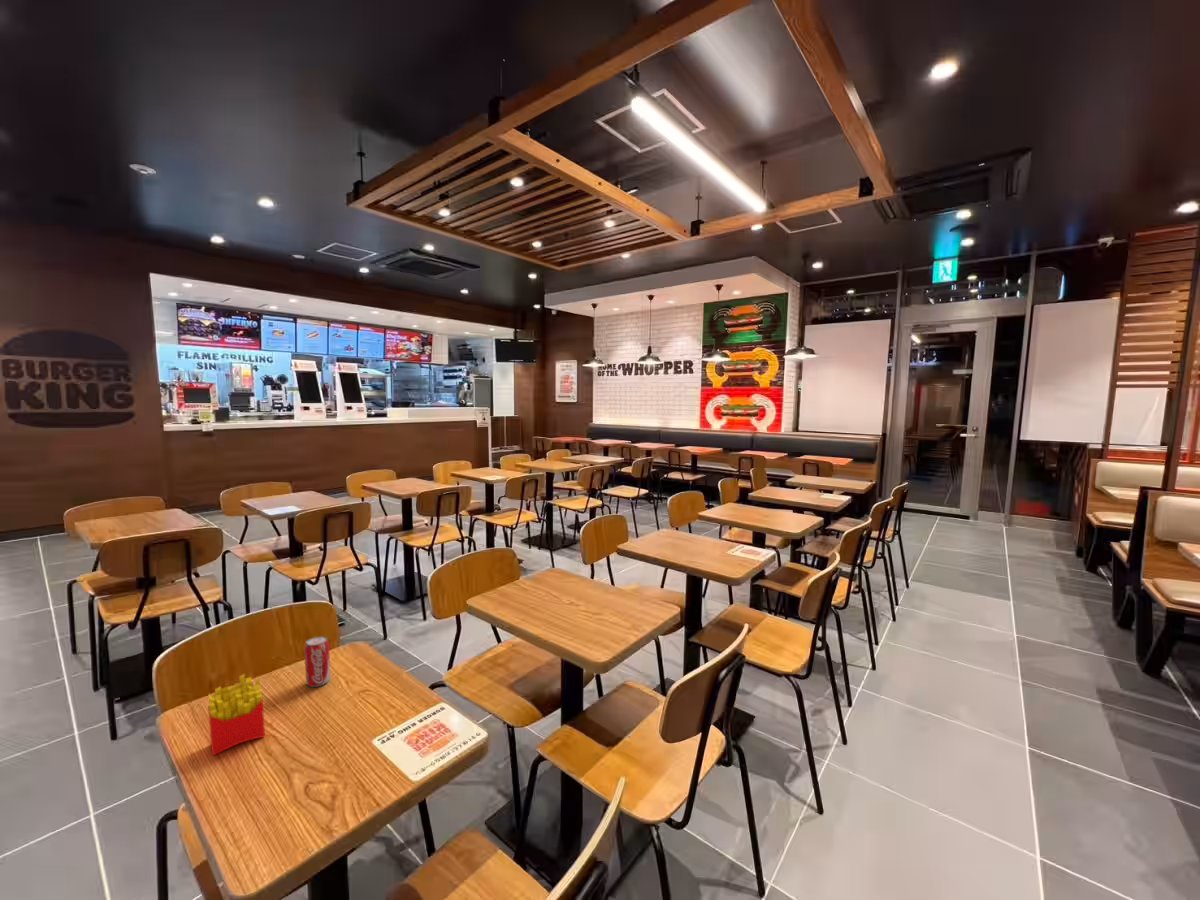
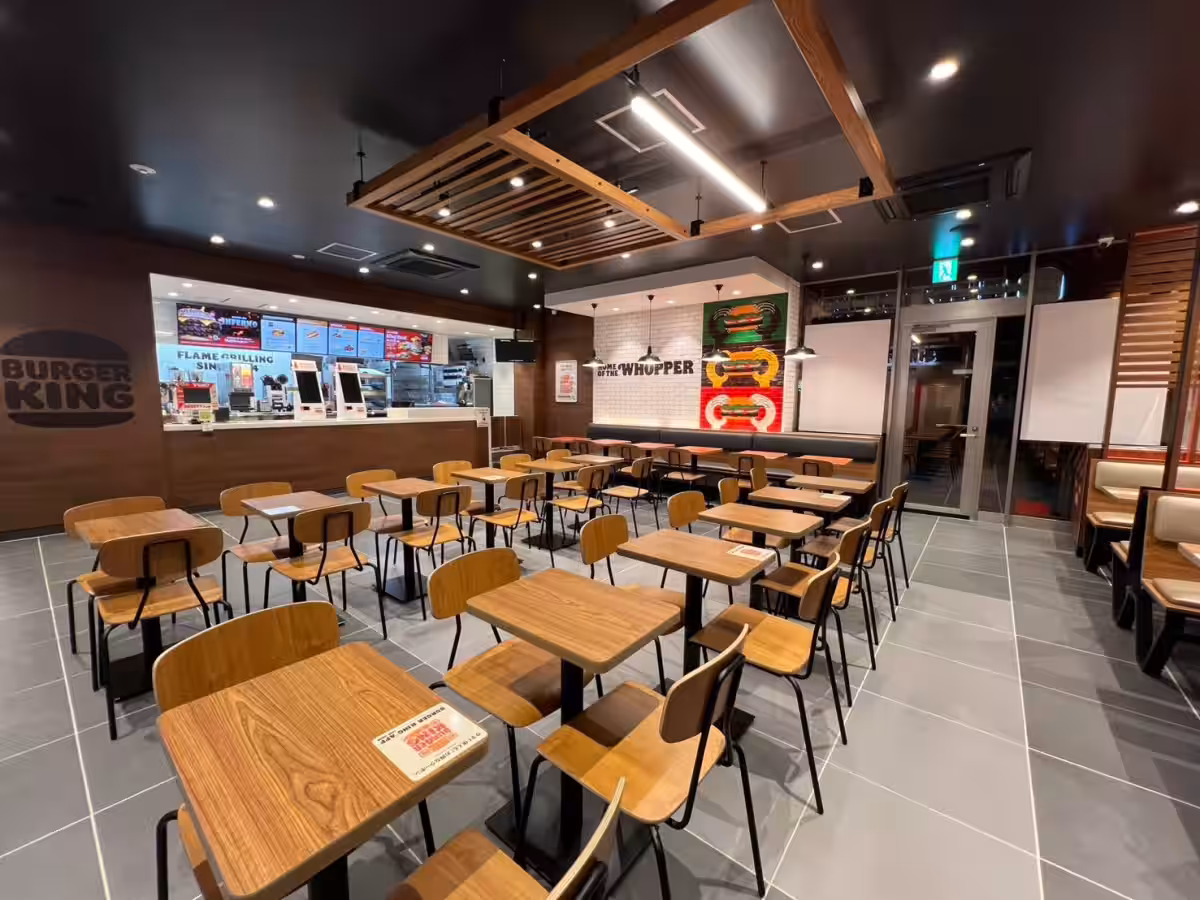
- french fries (236, 711)
- beverage can (317, 661)
